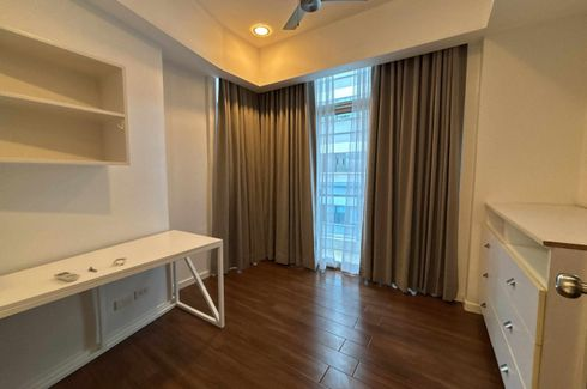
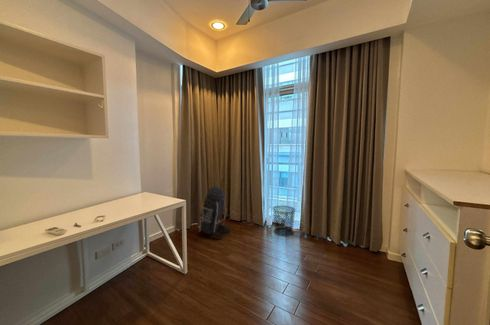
+ backpack (213, 210)
+ waste bin (283, 220)
